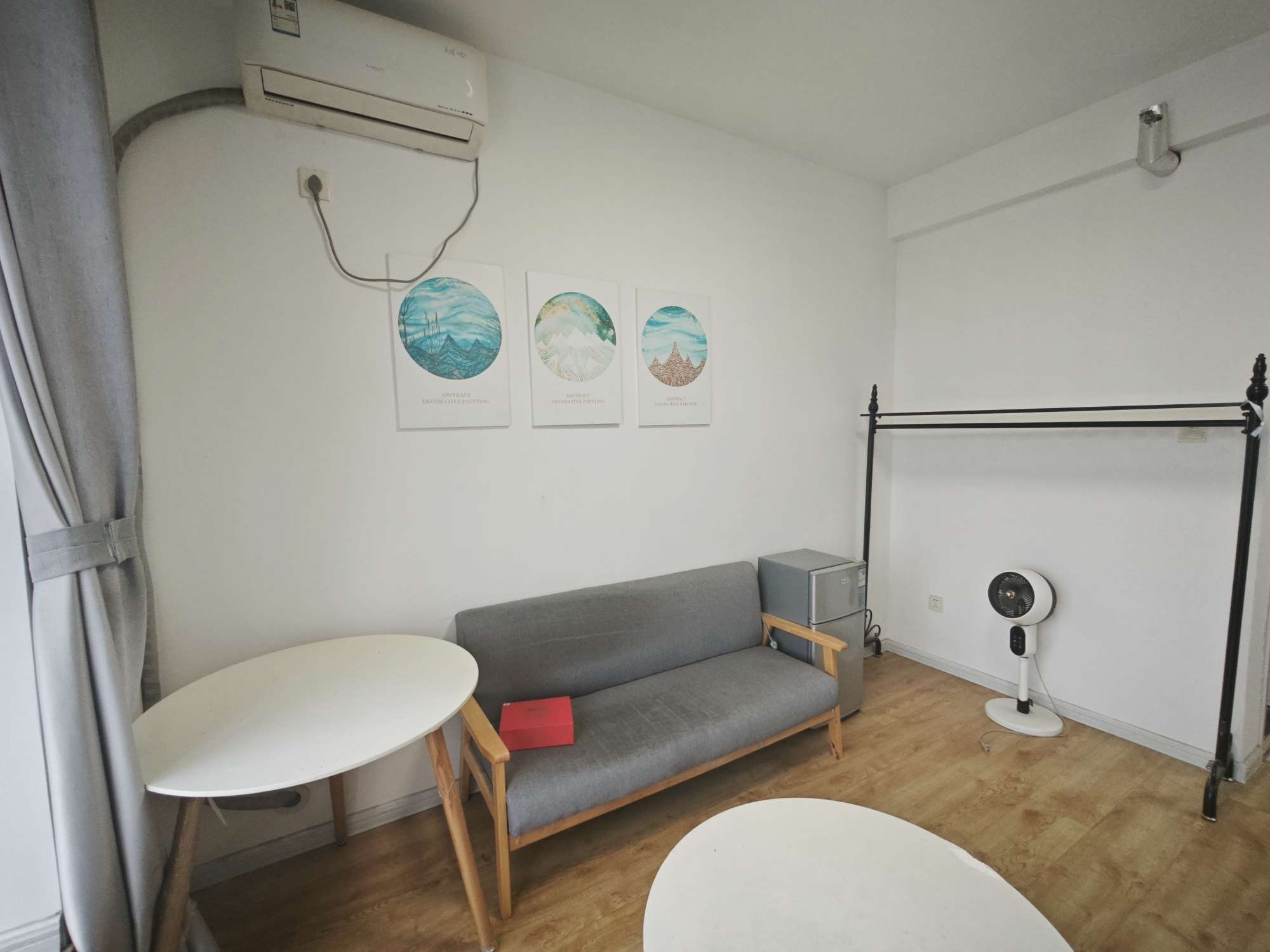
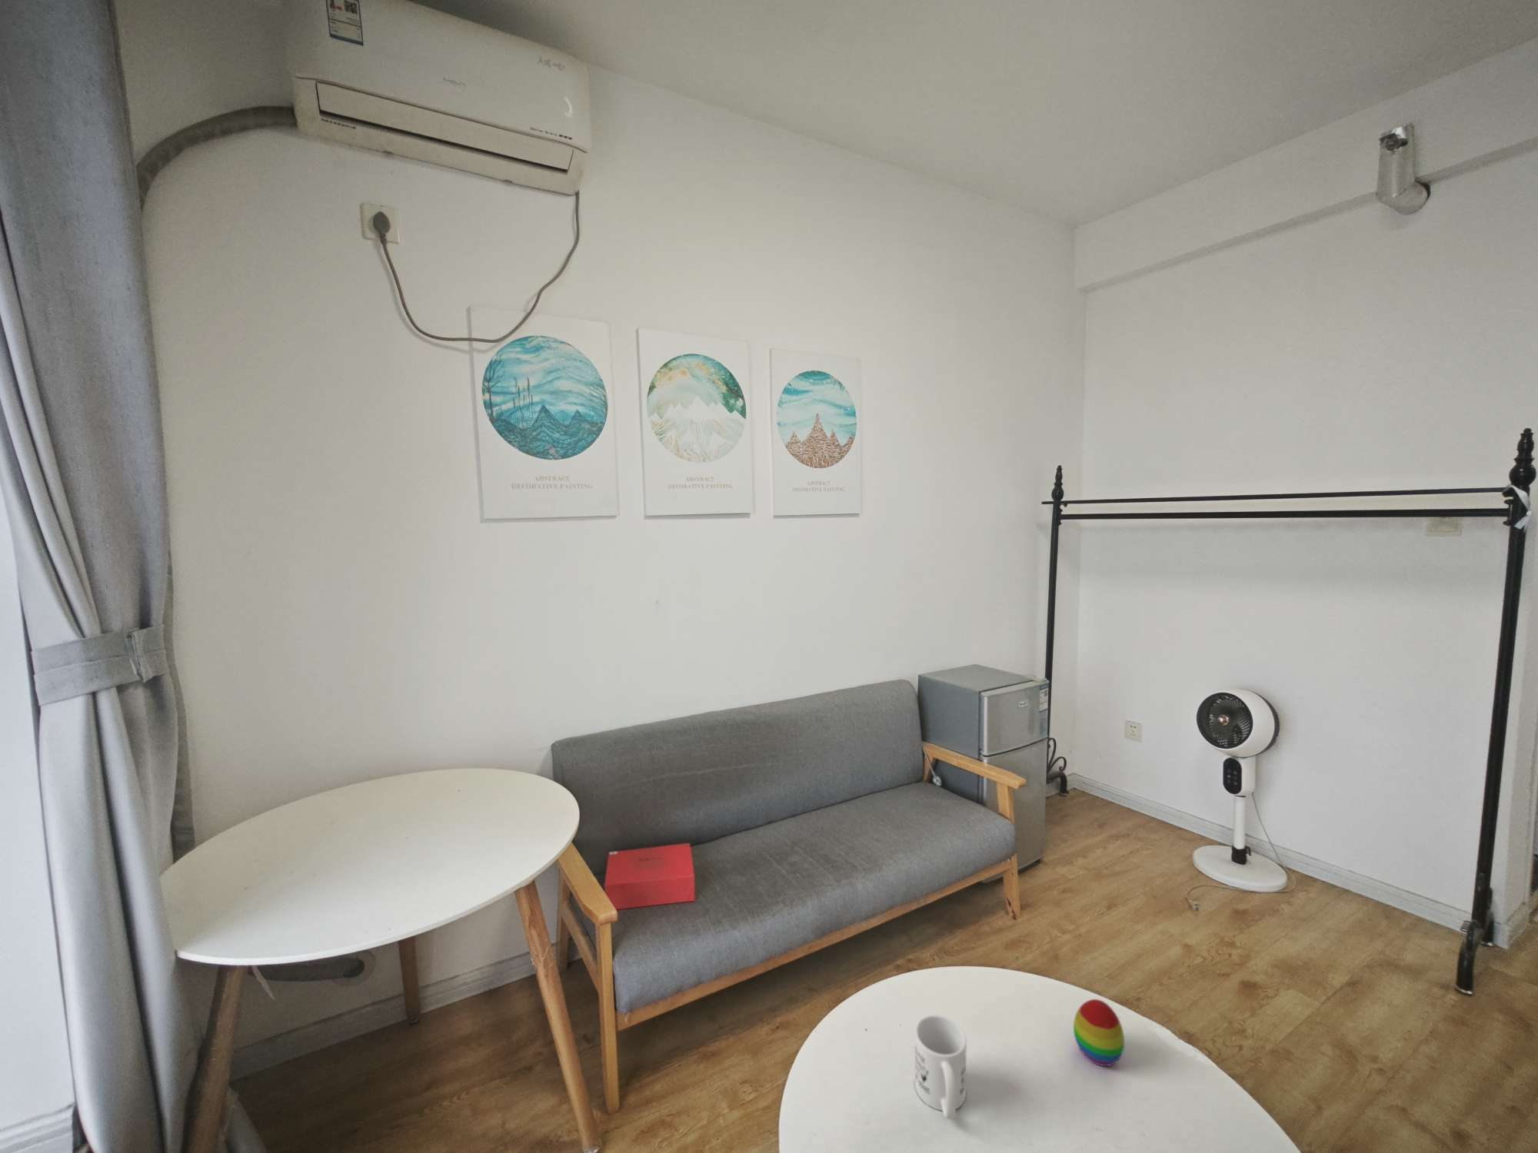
+ mug (942, 1071)
+ decorative egg (1098, 1028)
